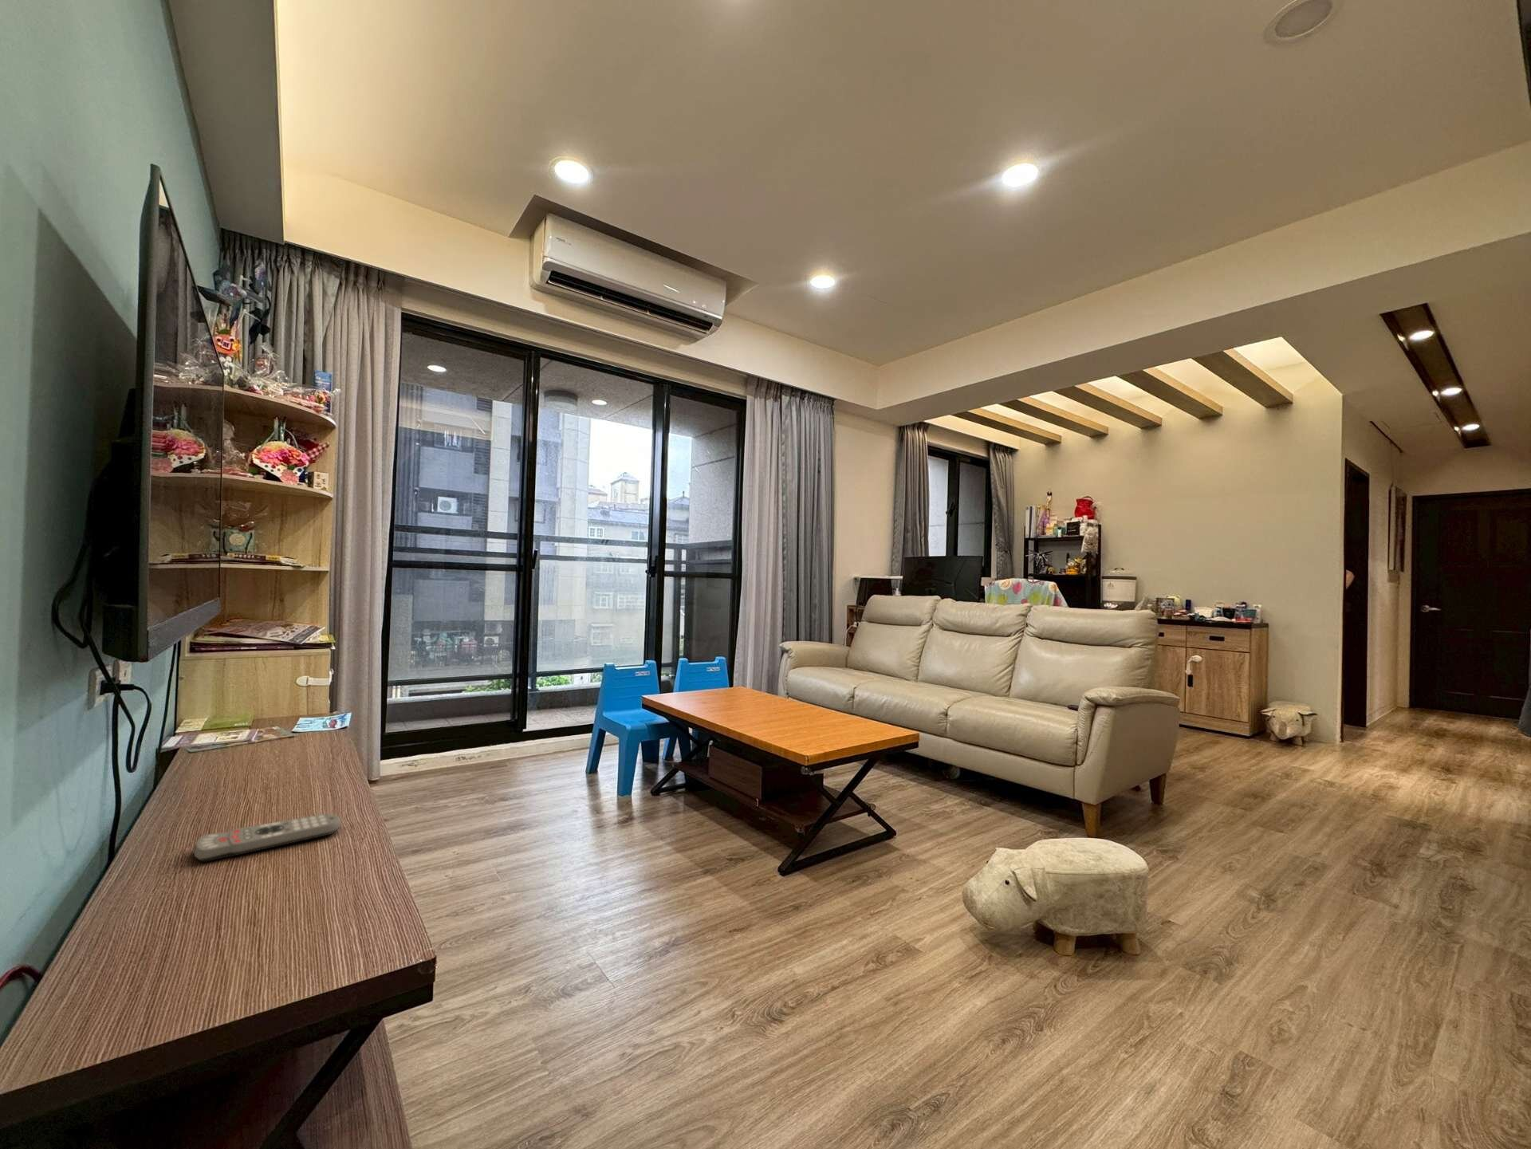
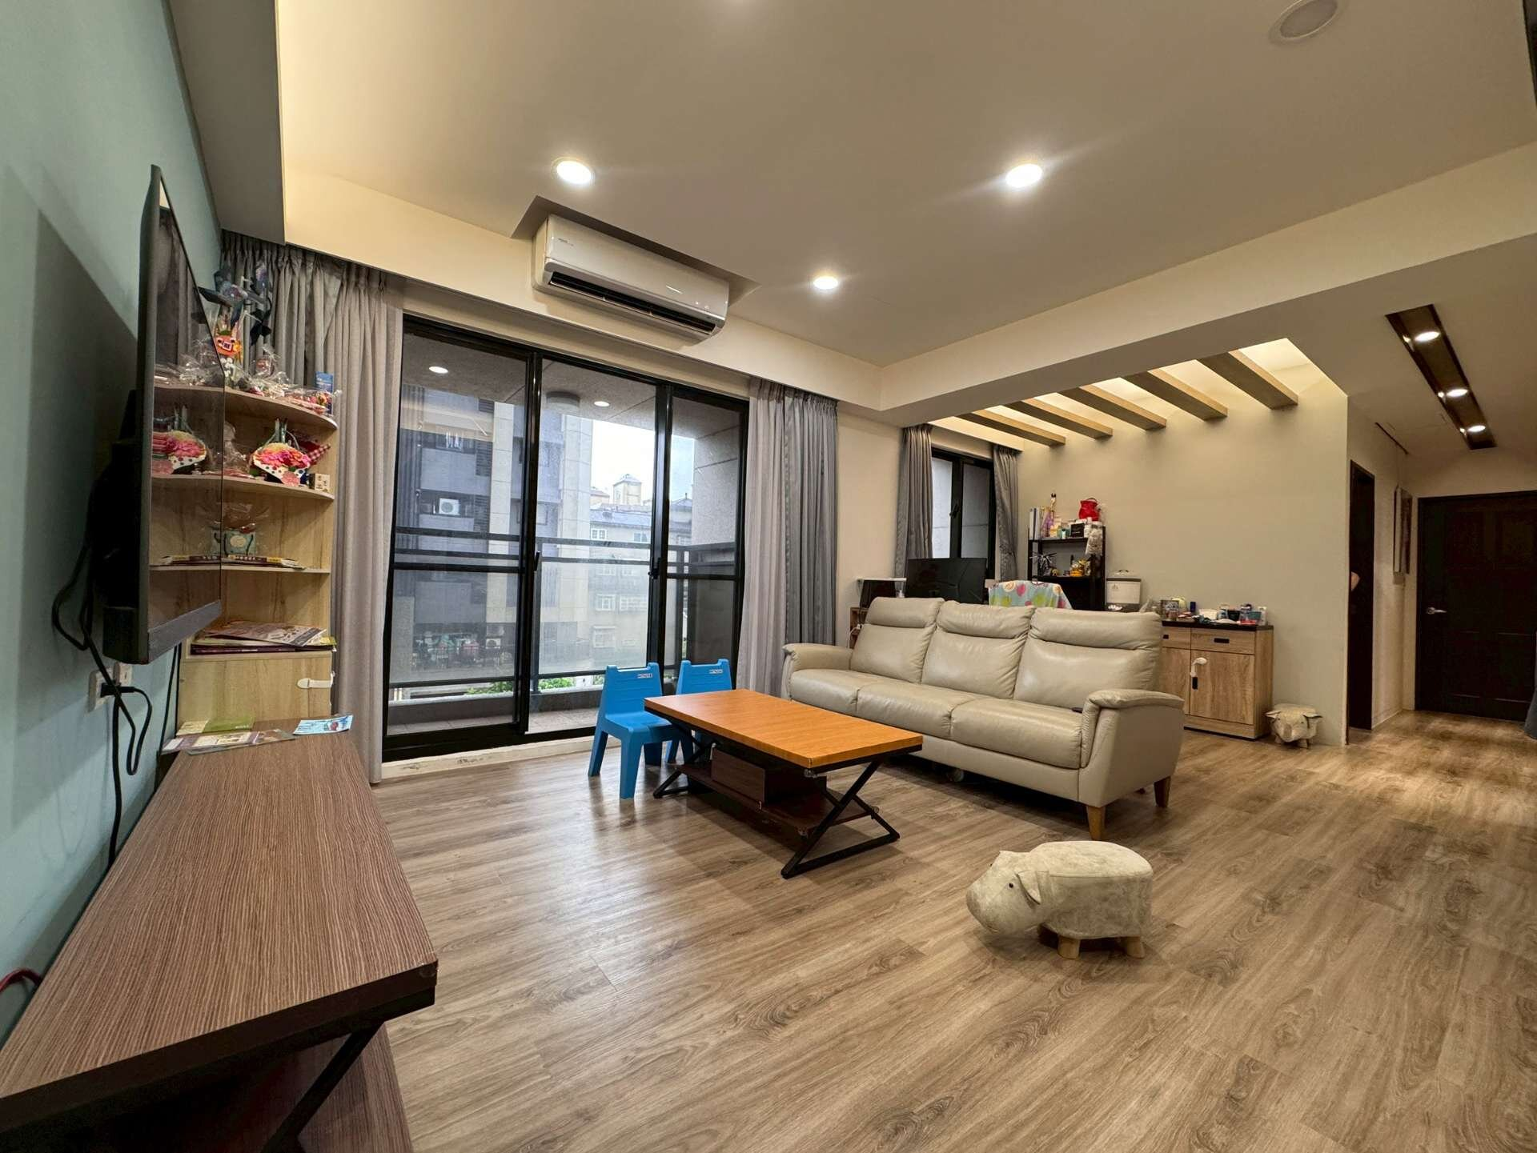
- remote control (271, 835)
